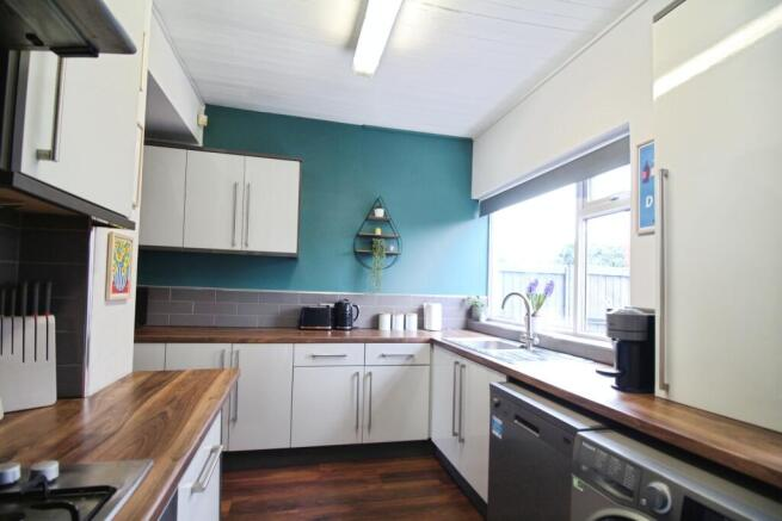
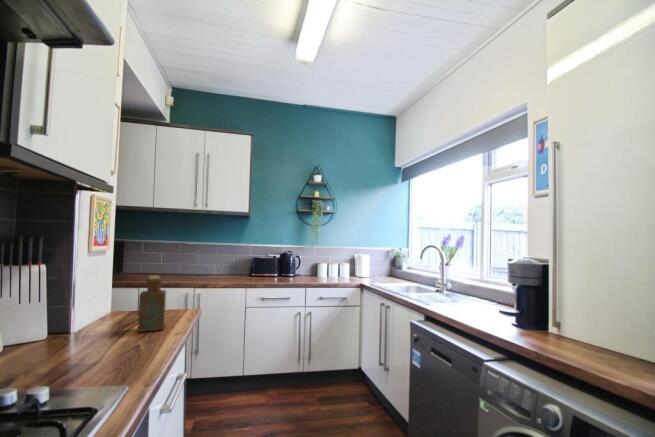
+ bottle (152, 302)
